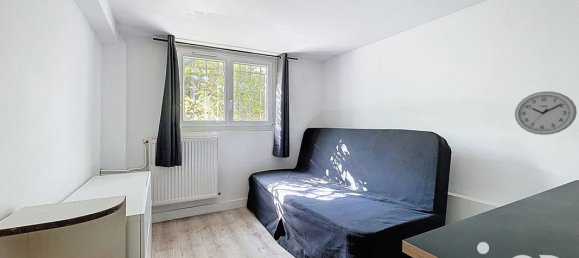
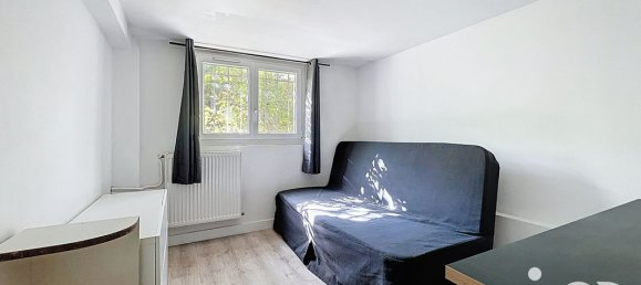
- wall clock (542, 113)
